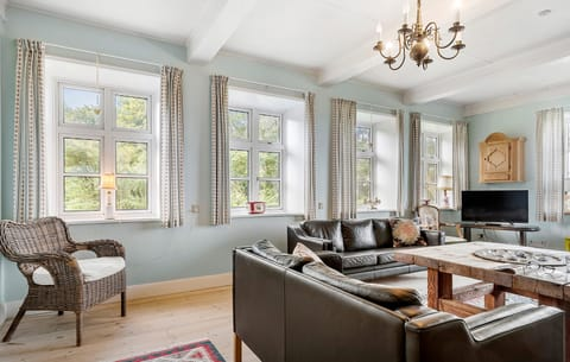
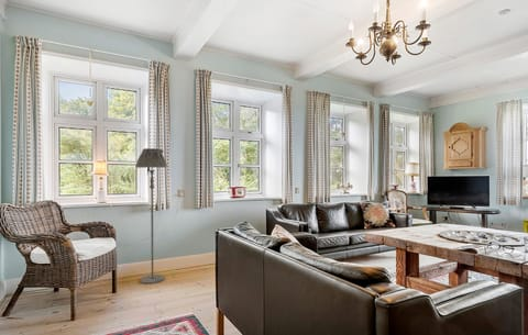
+ floor lamp (152, 214)
